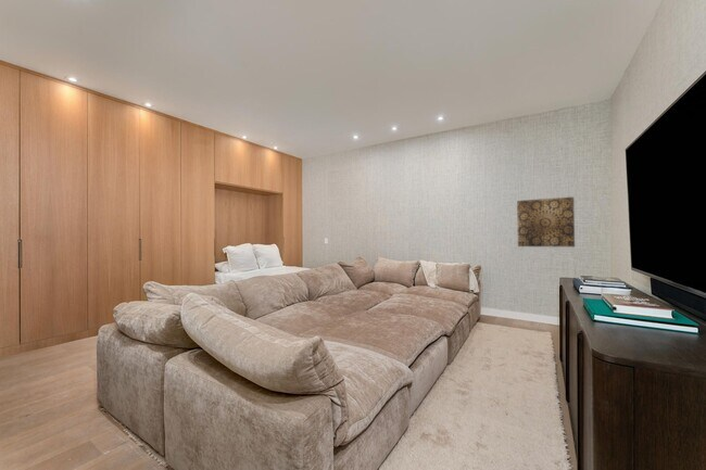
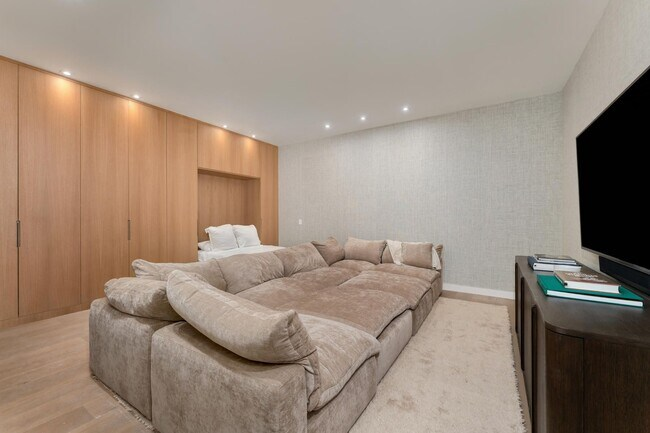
- wall art (544, 223)
